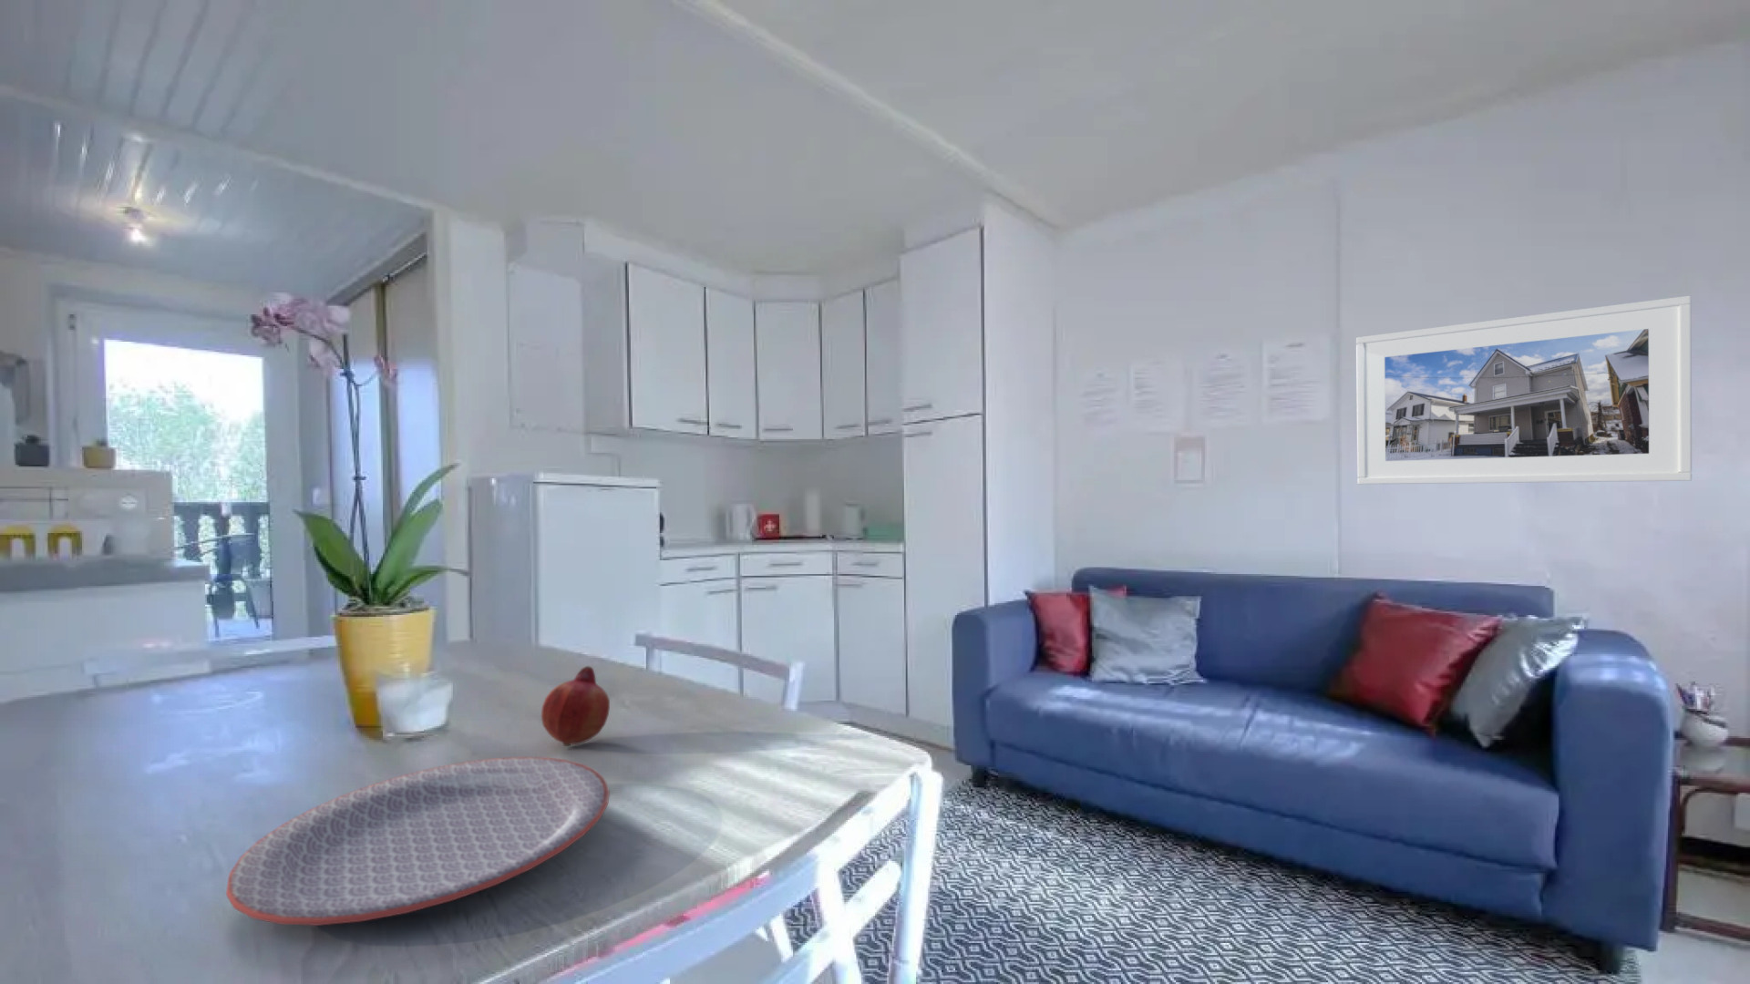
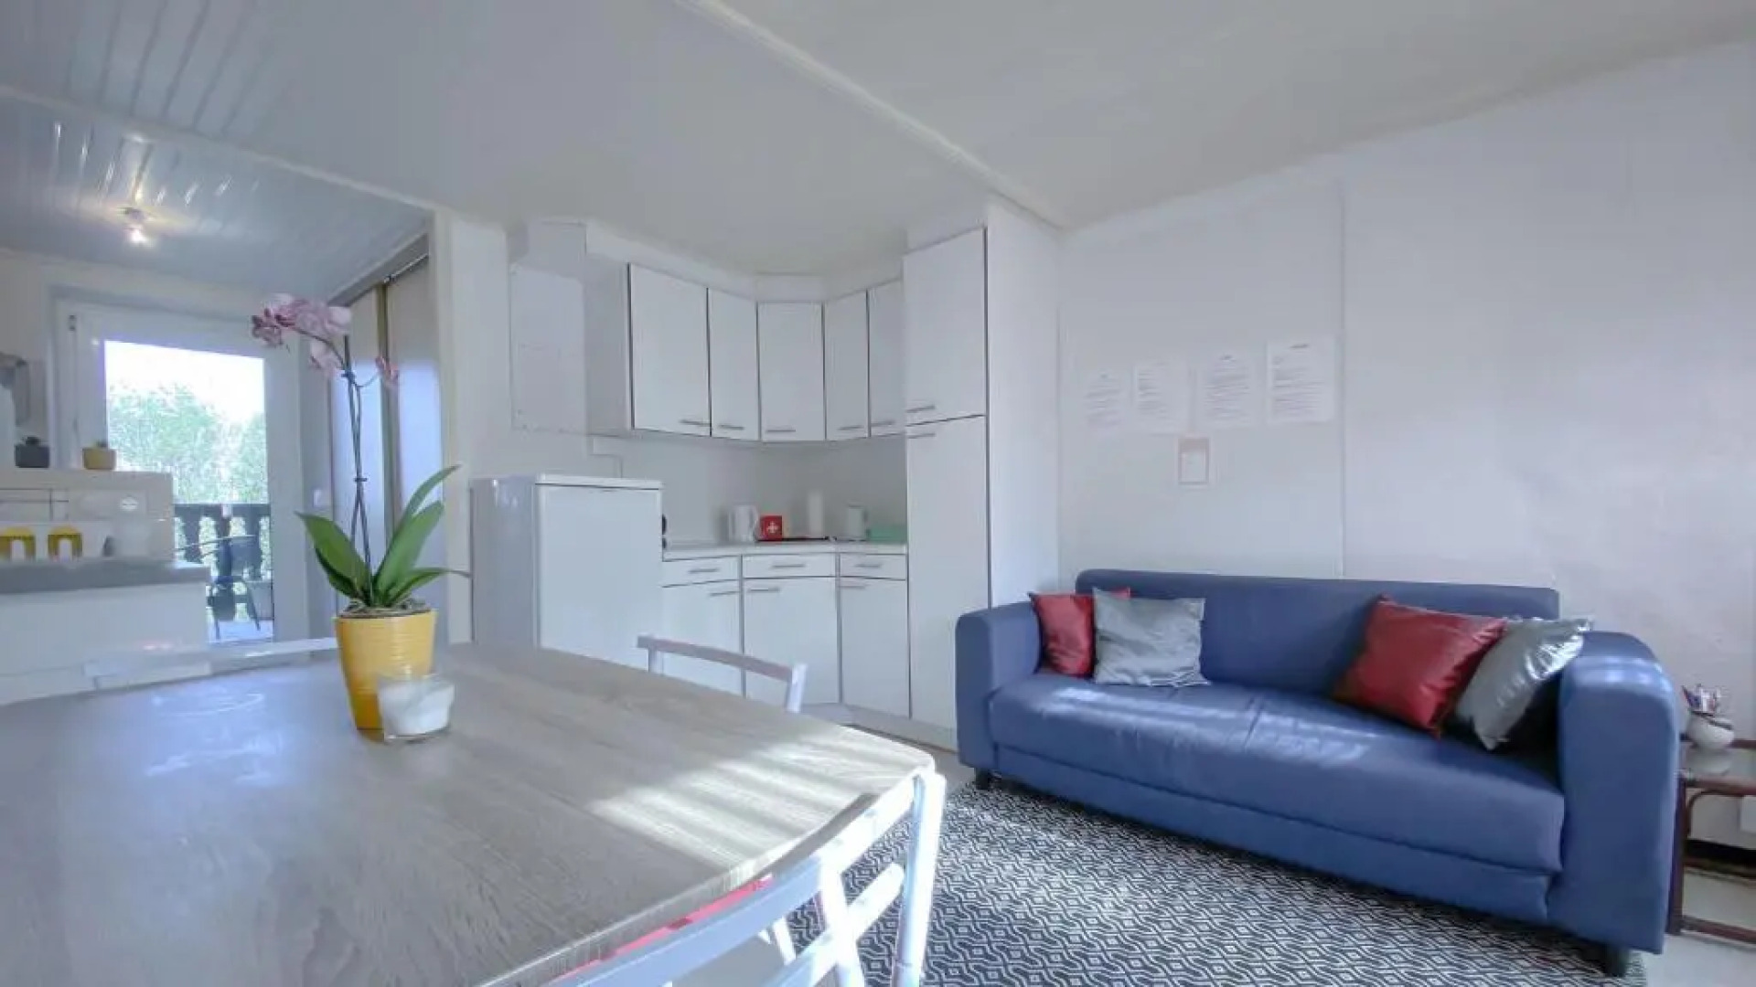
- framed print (1504, 401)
- fruit (576, 705)
- plate (441, 831)
